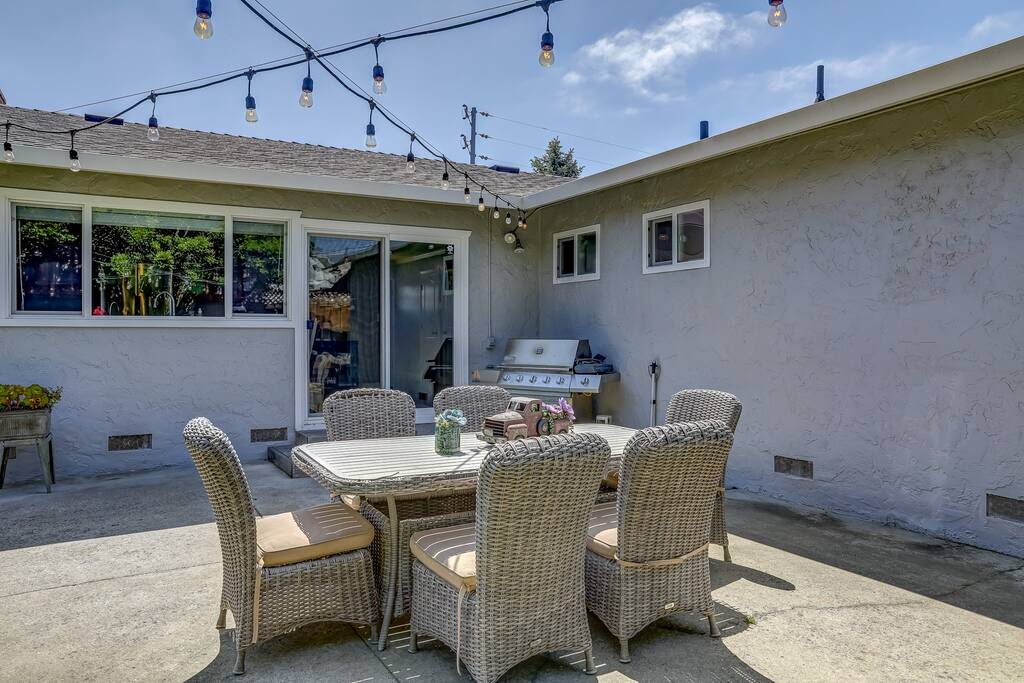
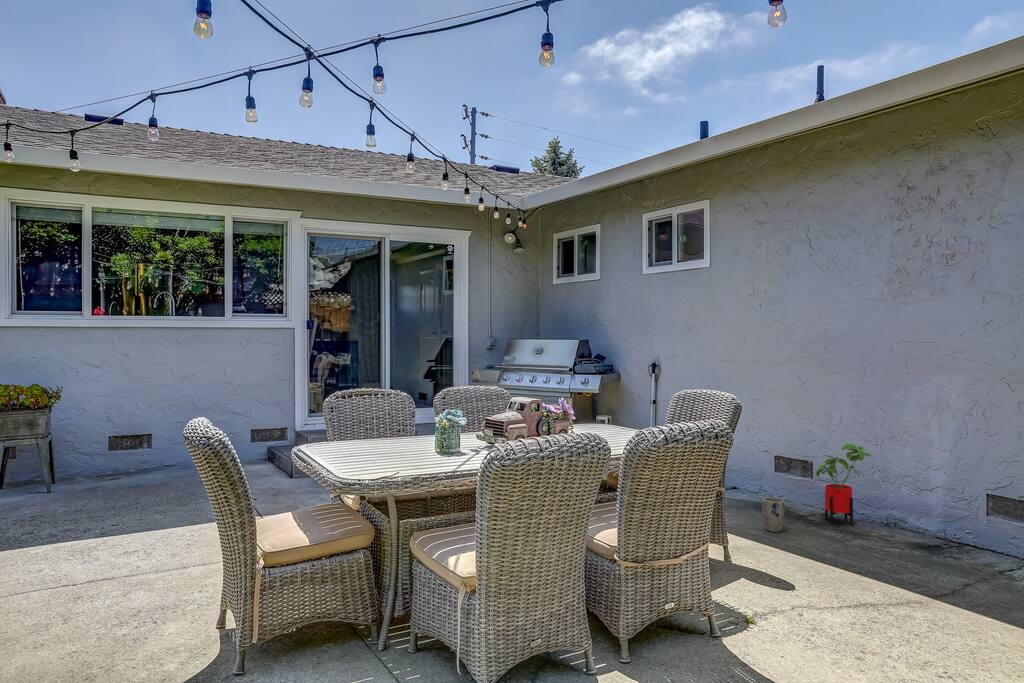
+ plant pot (773, 514)
+ house plant (840, 484)
